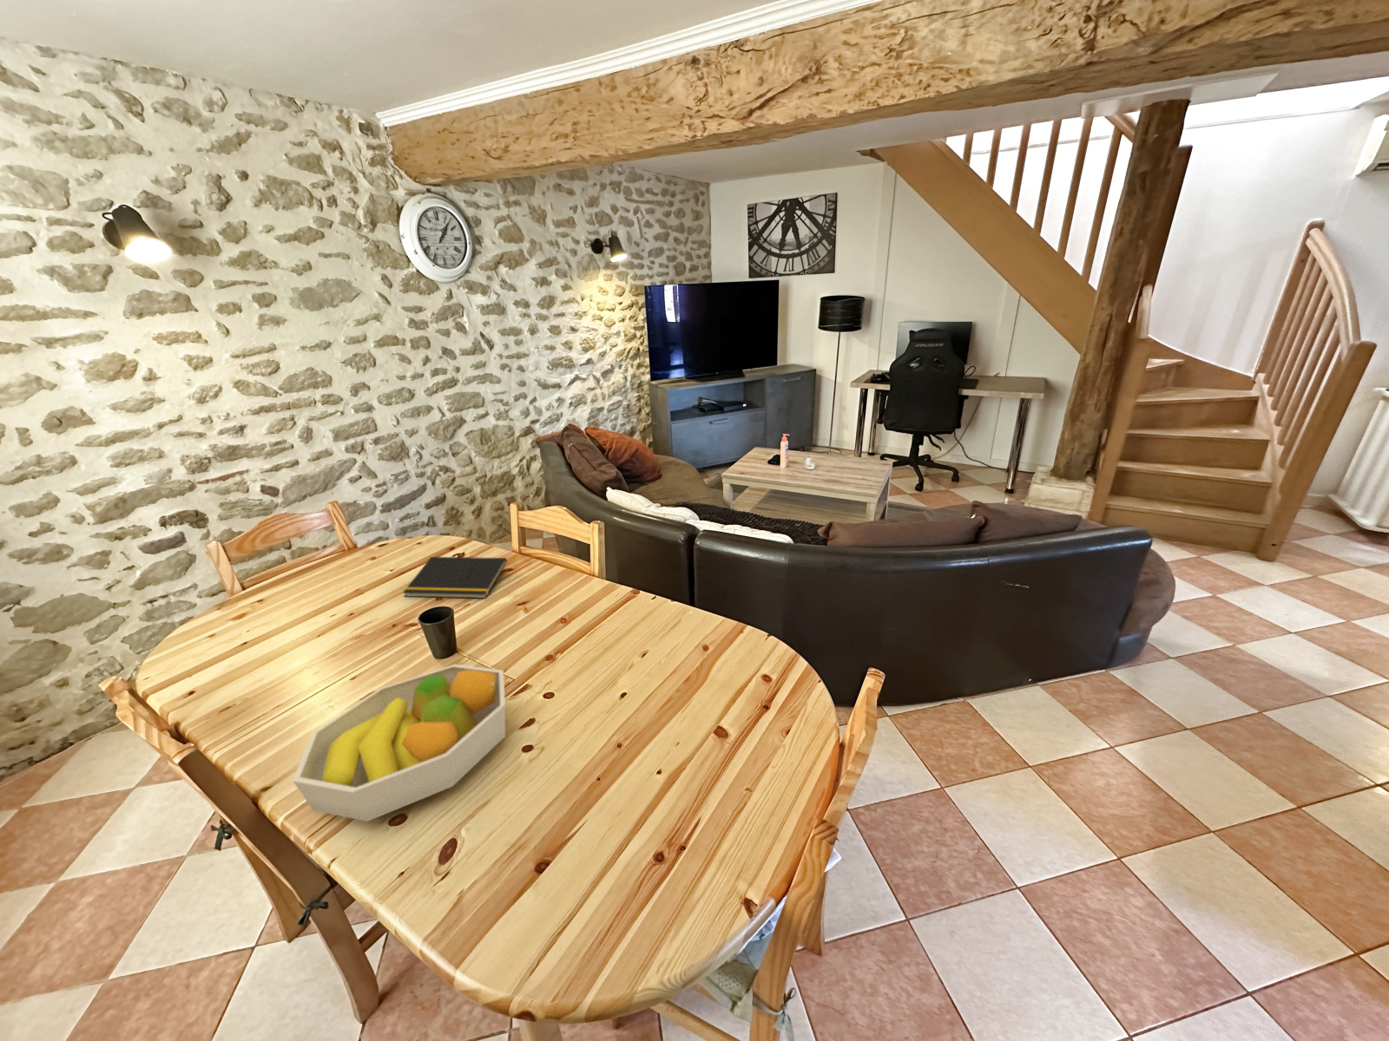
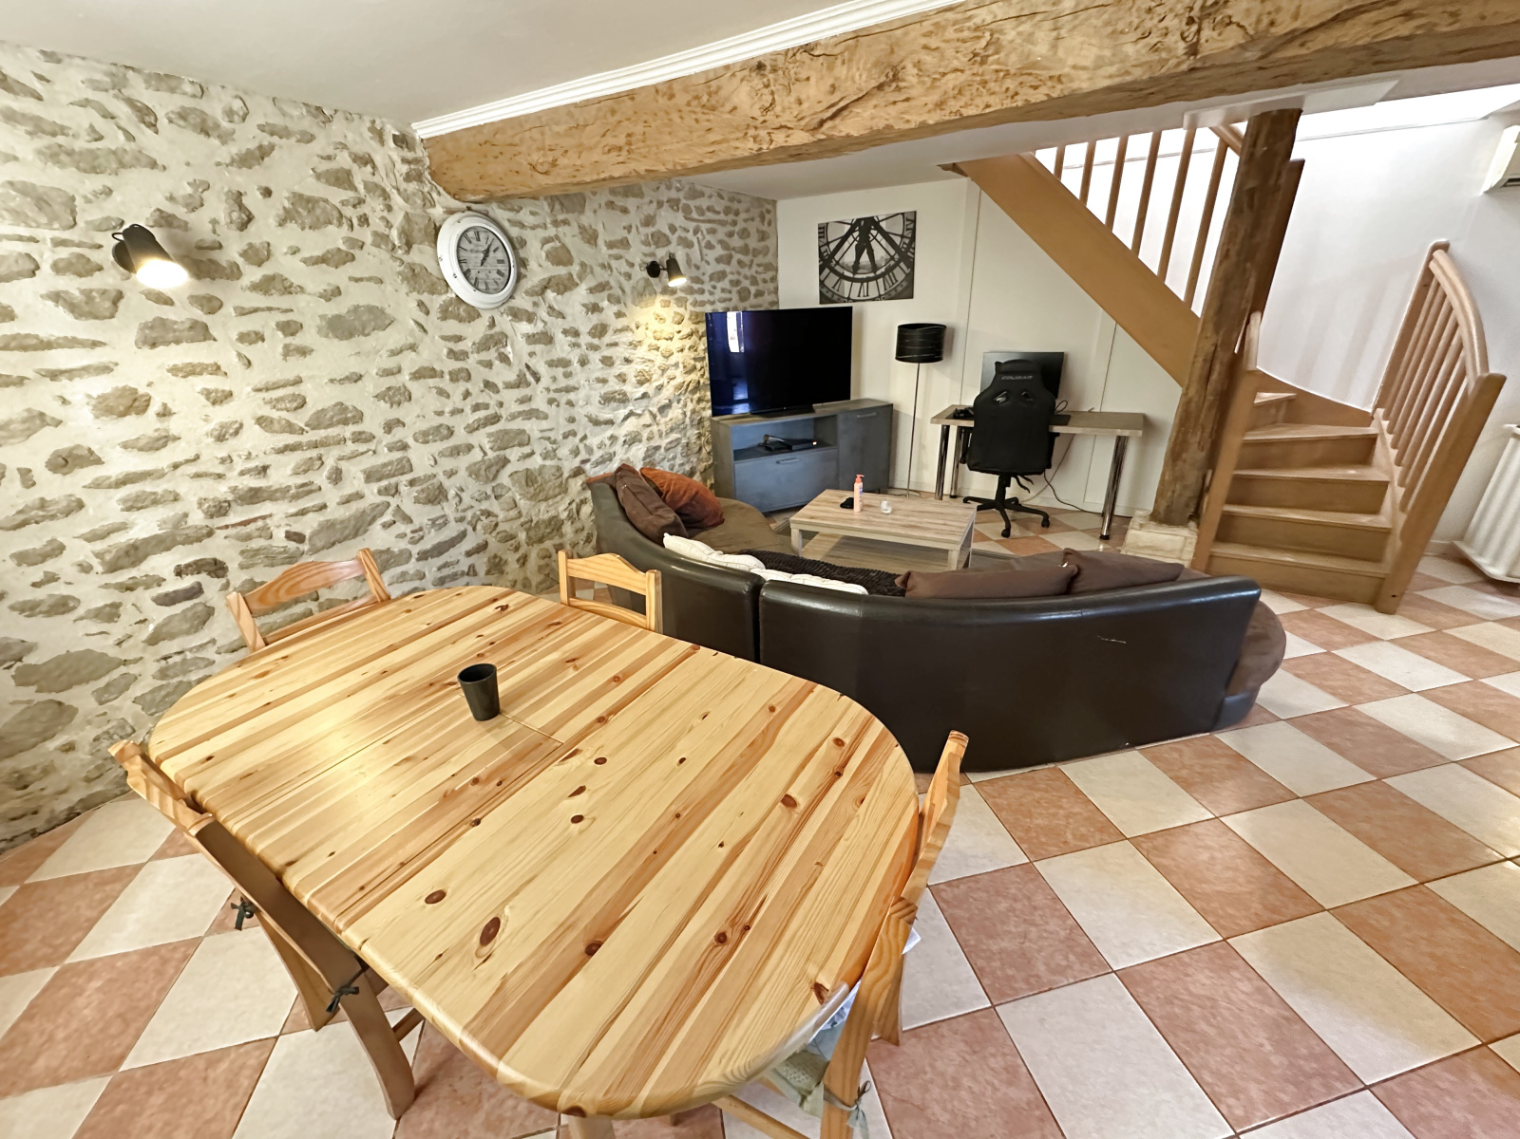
- notepad (457, 576)
- fruit bowl (415, 729)
